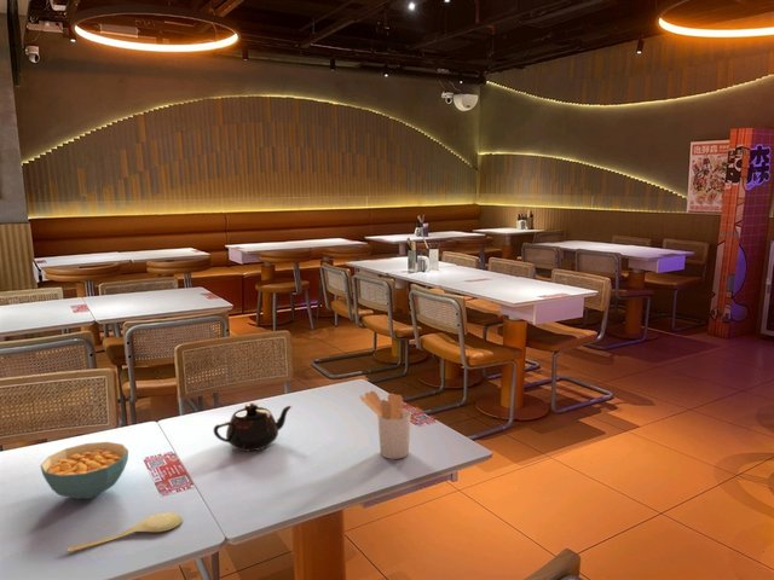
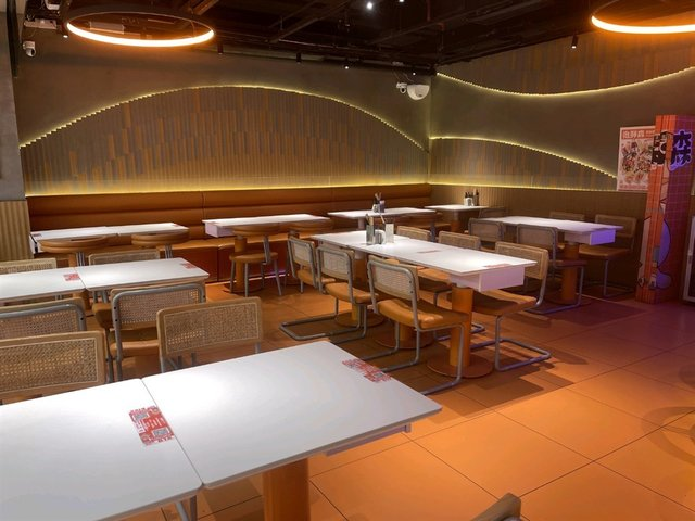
- spoon (127, 532)
- teapot (254, 423)
- cereal bowl (87, 475)
- utensil holder (386, 422)
